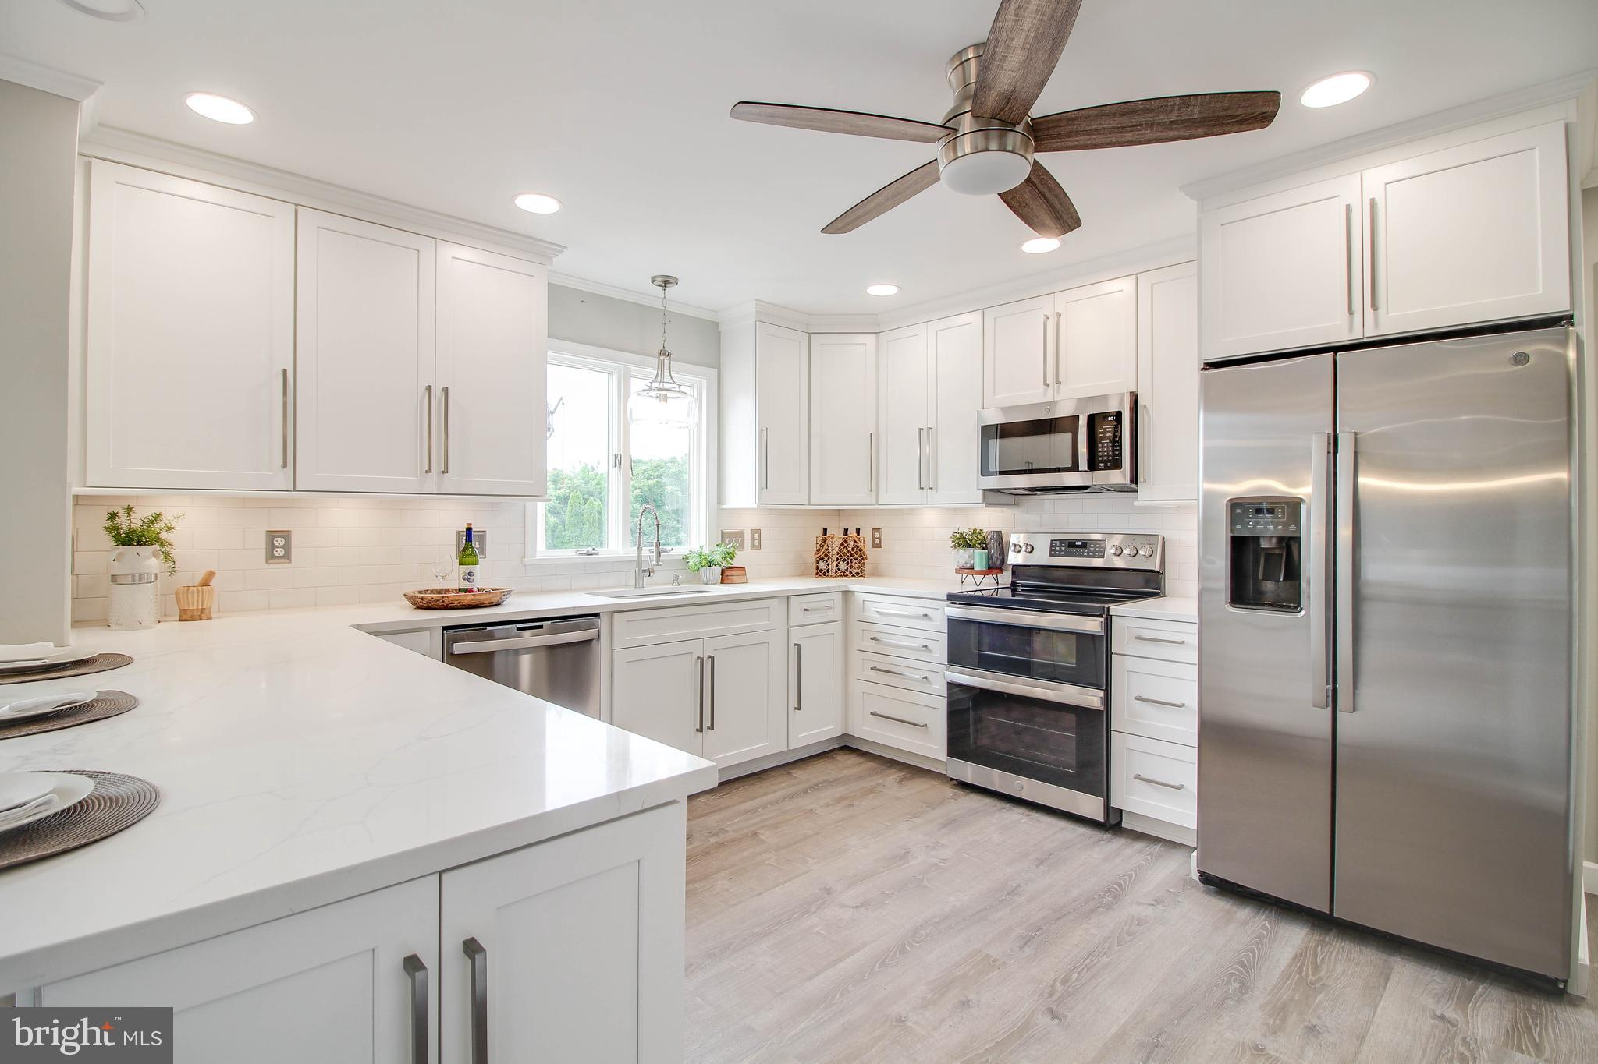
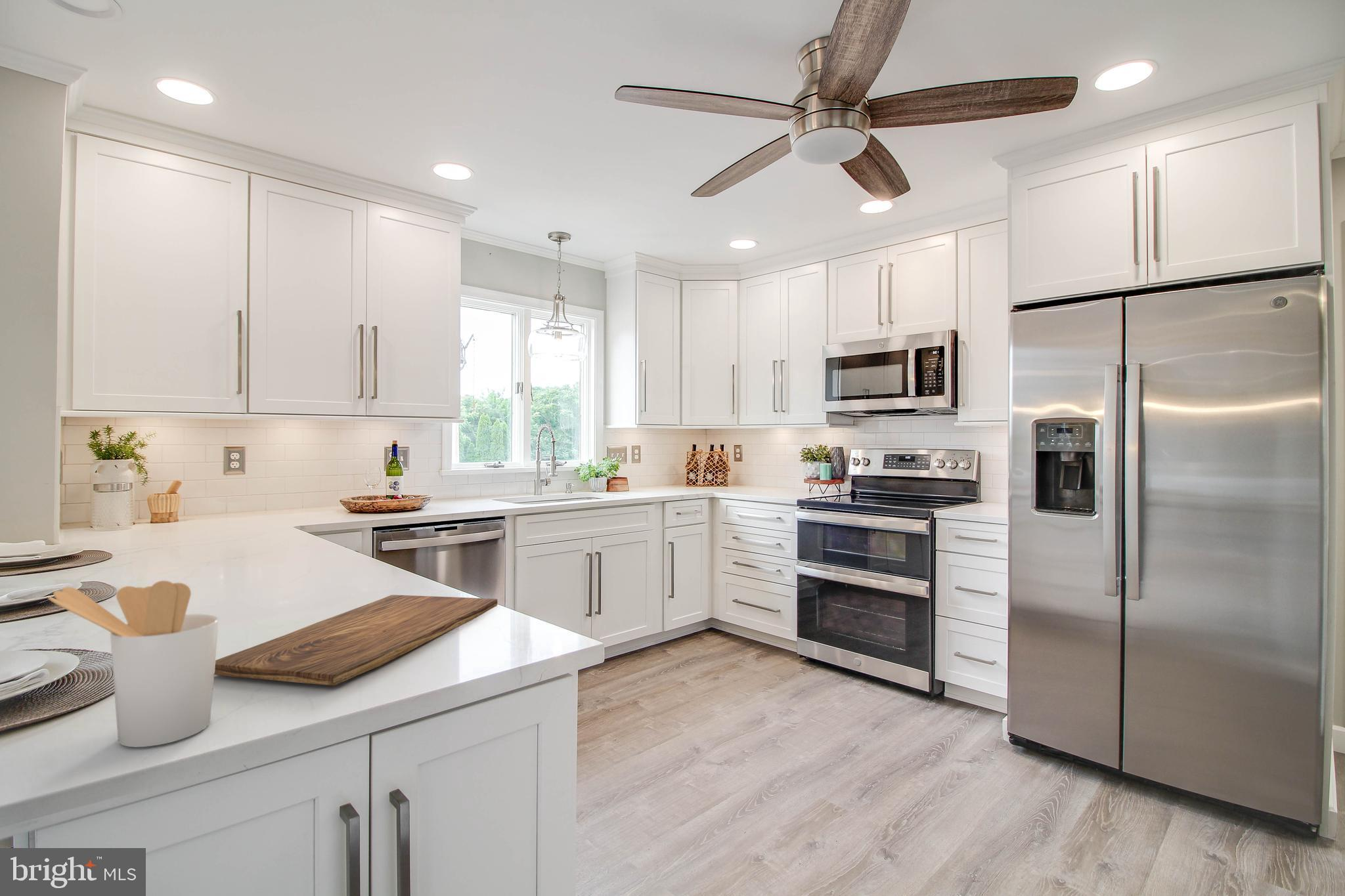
+ cutting board (376, 629)
+ utensil holder (137, 656)
